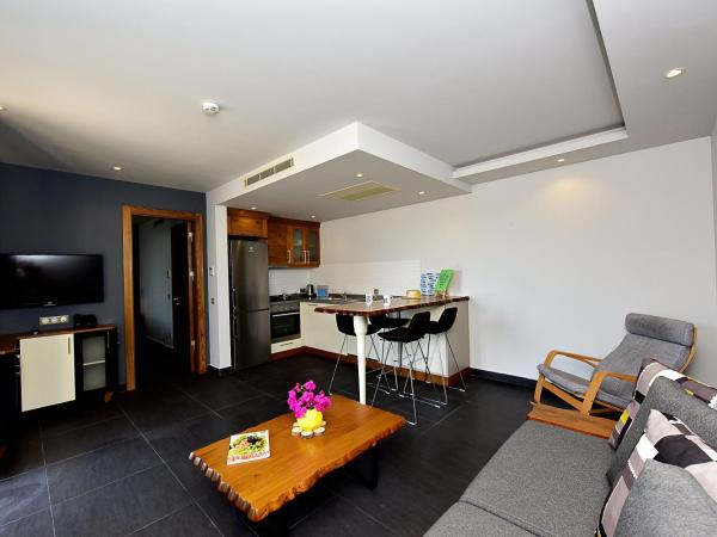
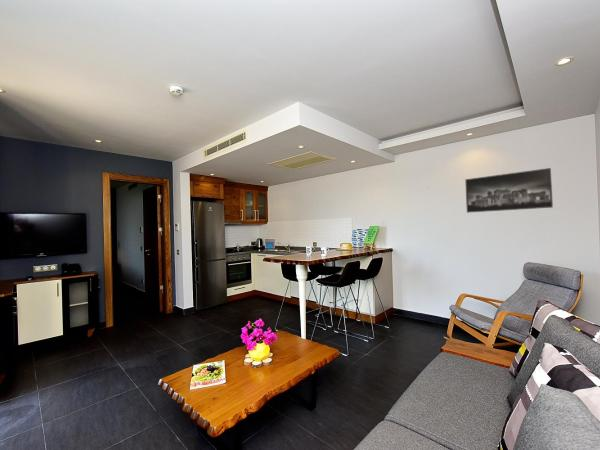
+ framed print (505, 192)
